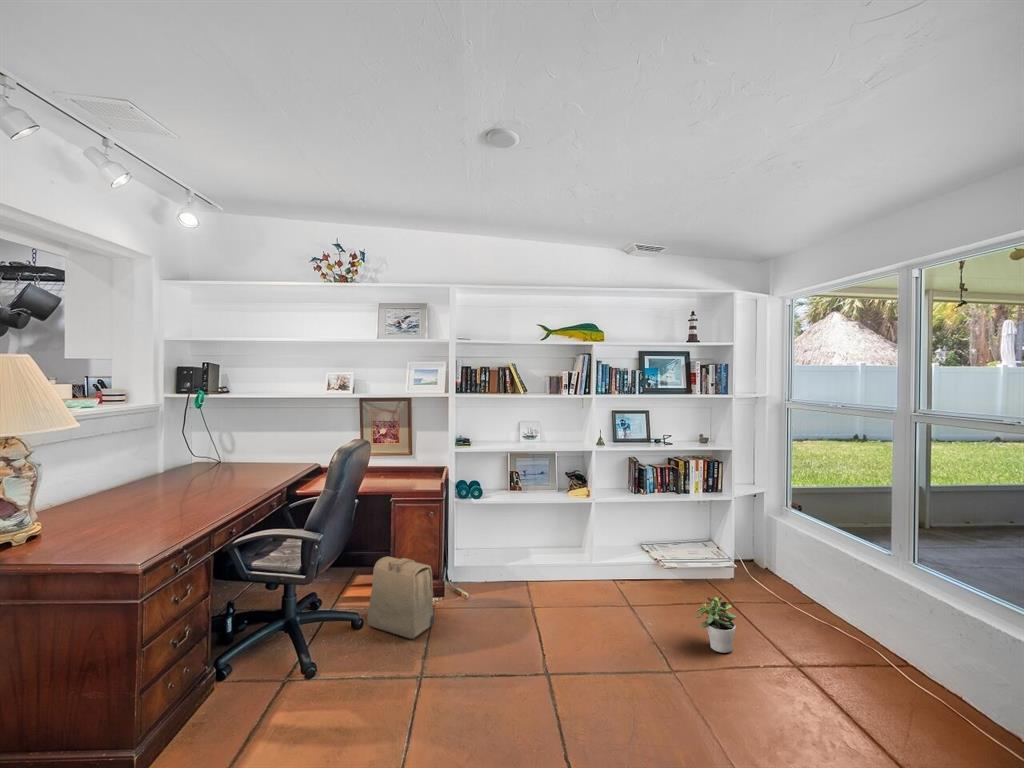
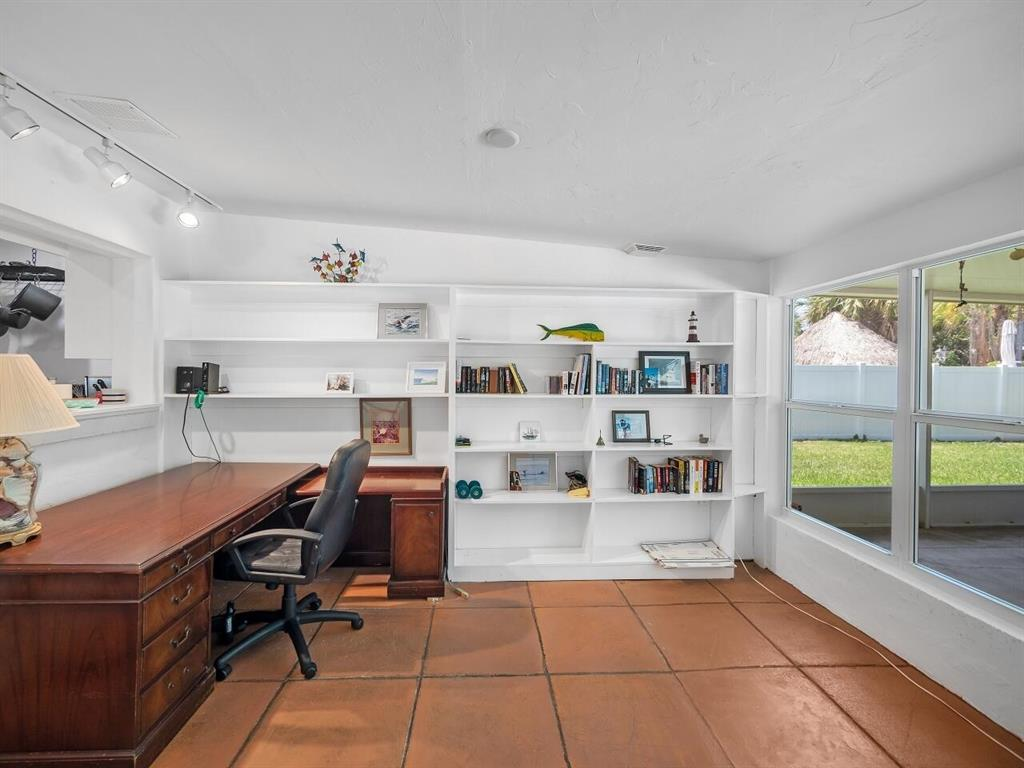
- backpack (402, 591)
- potted plant (714, 621)
